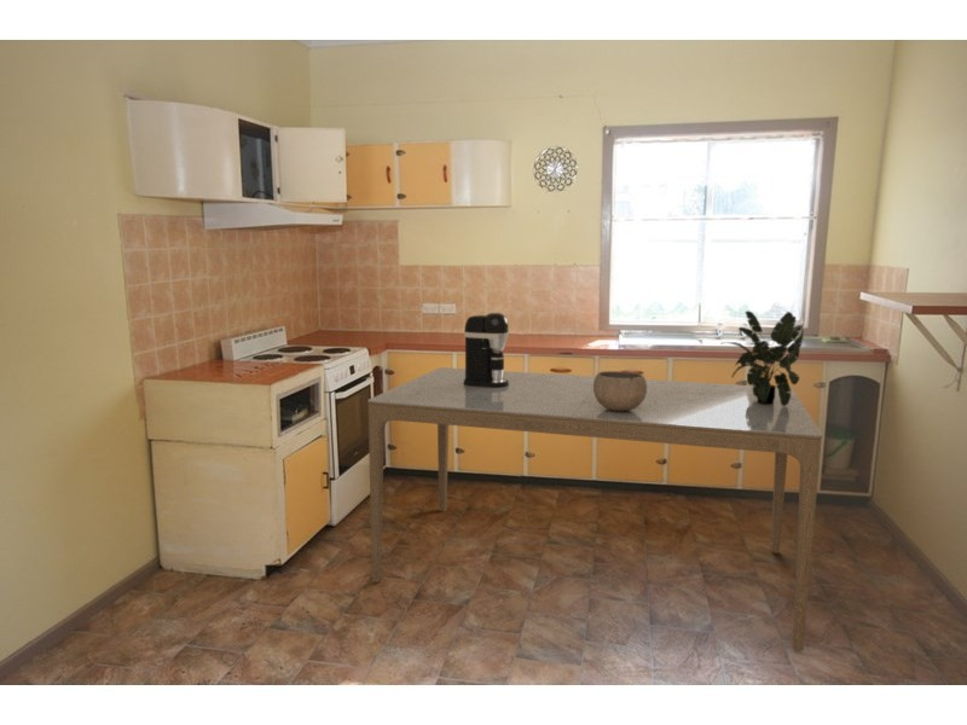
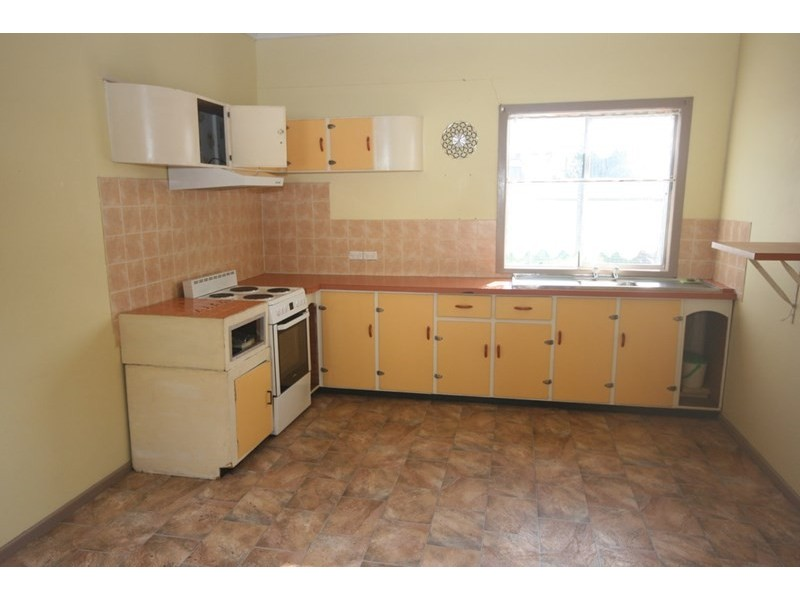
- dining table (590, 436)
- bowl (619, 390)
- potted plant (763, 355)
- coffee maker (486, 348)
